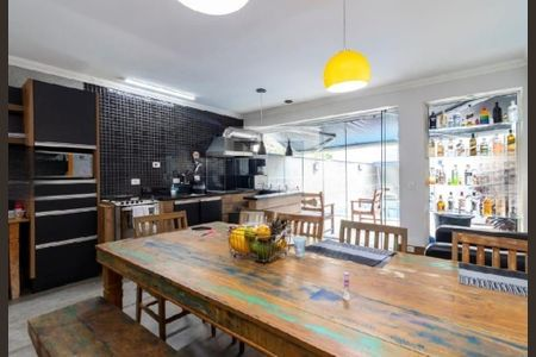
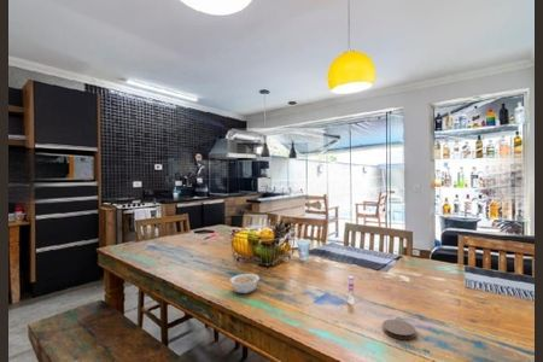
+ legume (244, 282)
+ coaster (398, 328)
